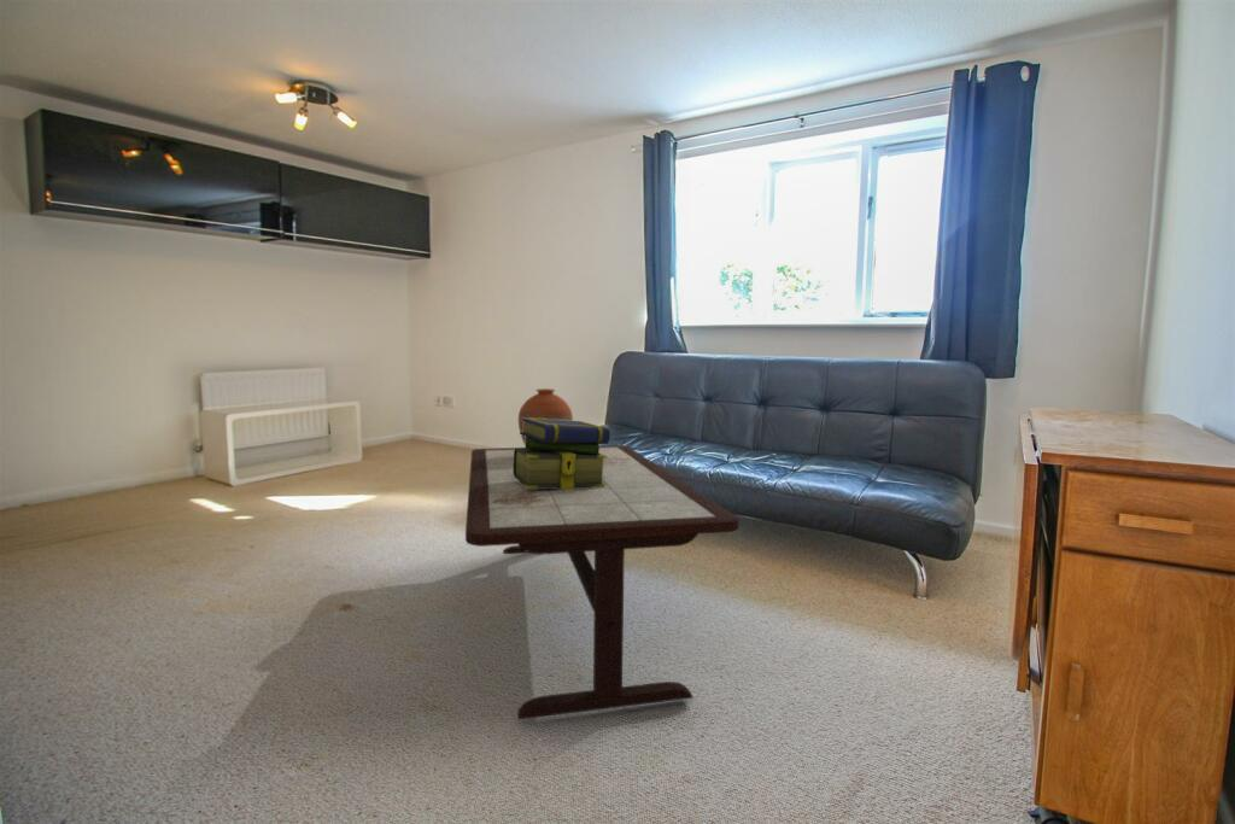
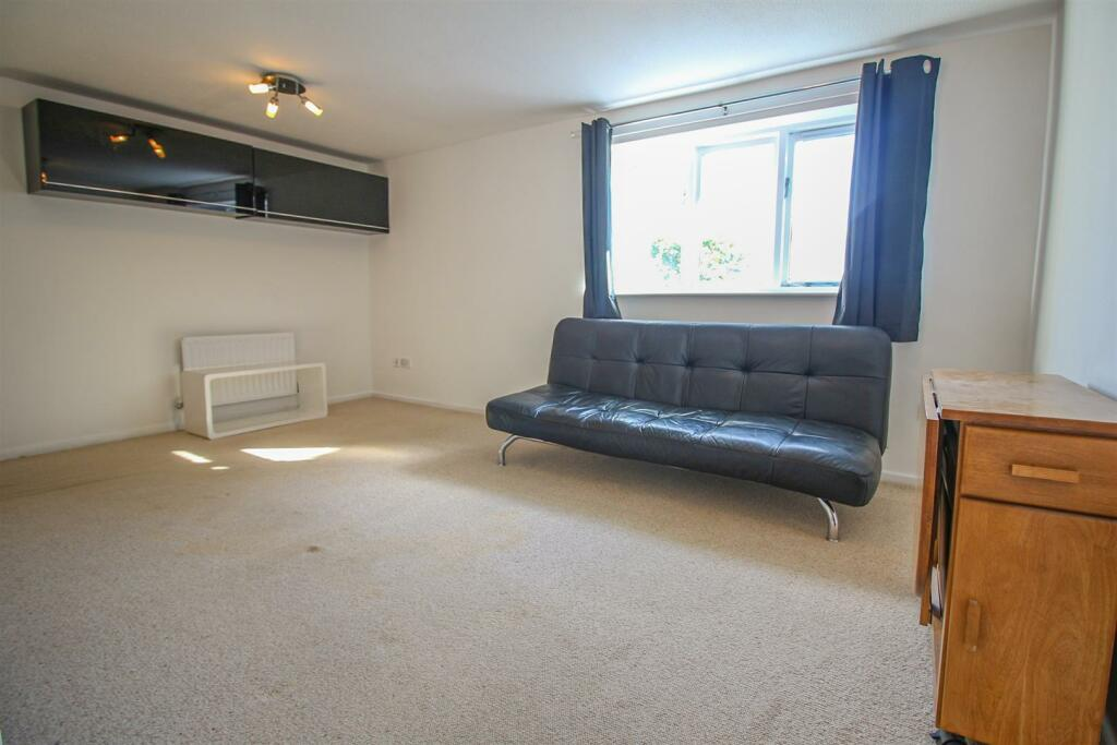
- stack of books (561, 450)
- coffee table (572, 542)
- vase (545, 419)
